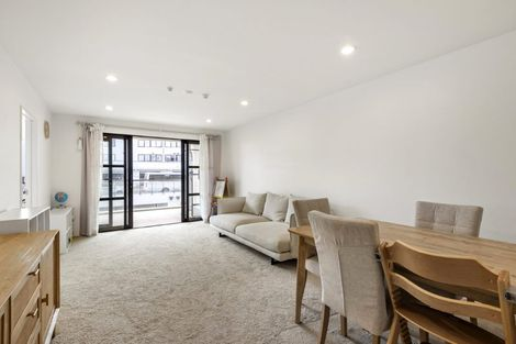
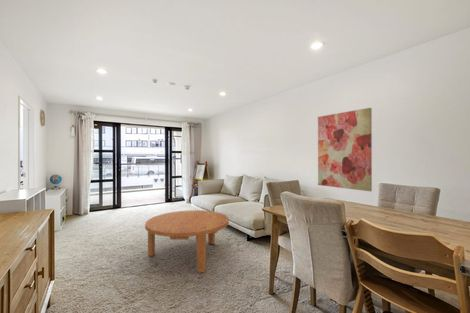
+ wall art (342, 150)
+ coffee table (188, 237)
